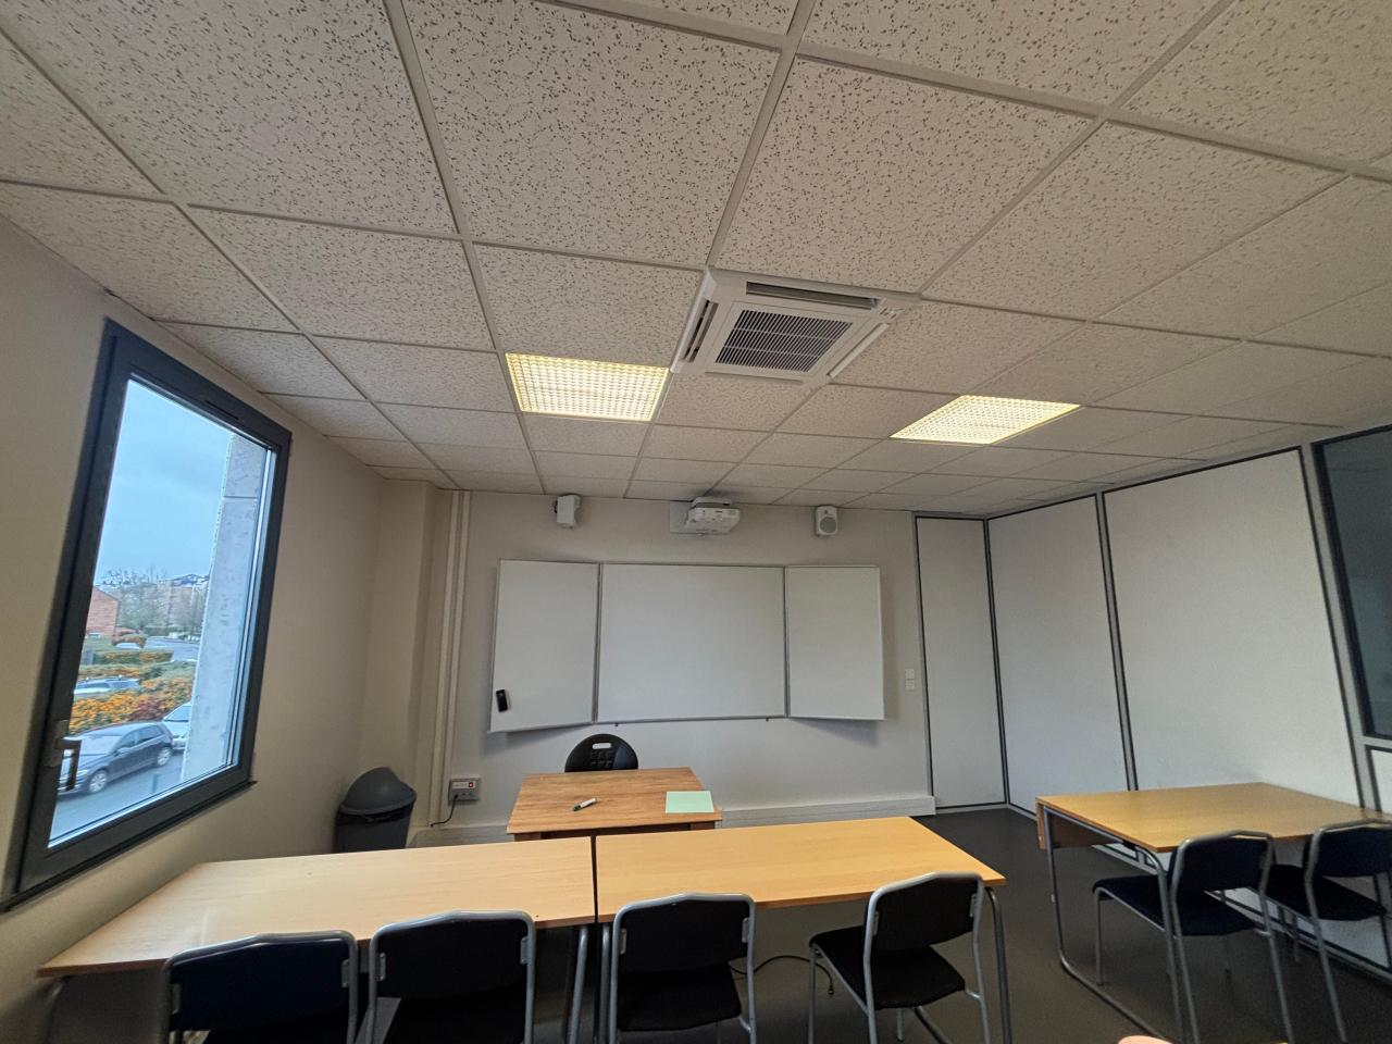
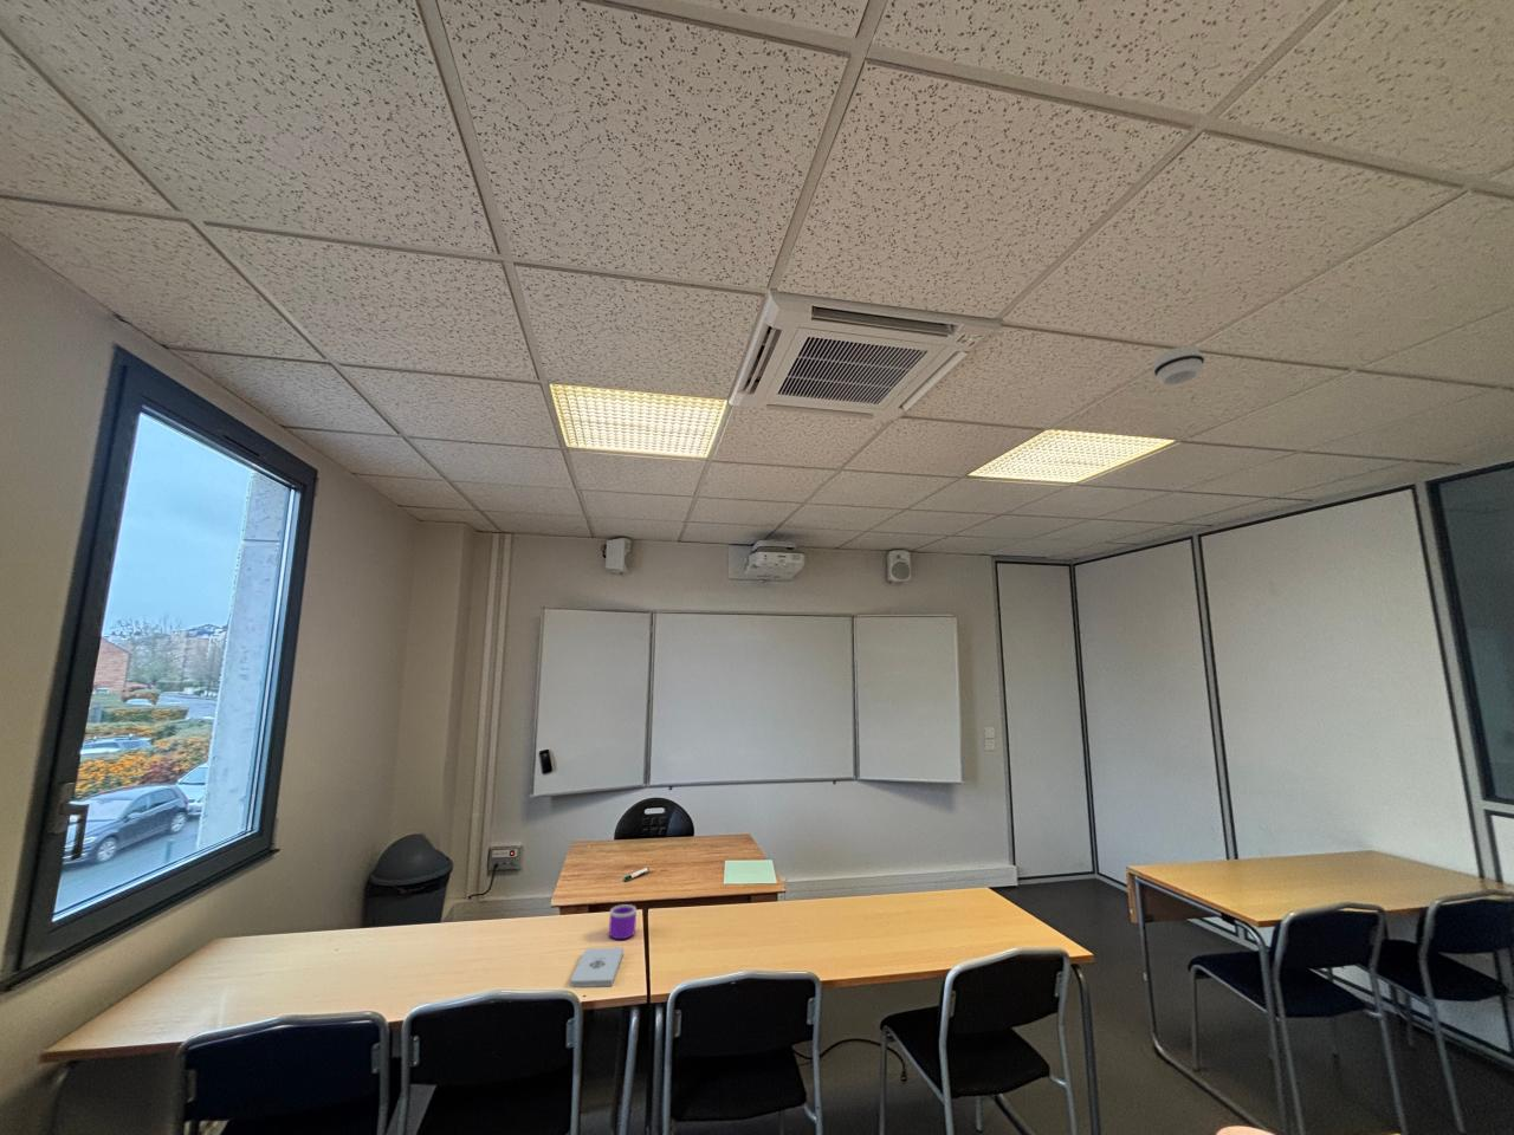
+ smoke detector (1178, 366)
+ notepad (597, 966)
+ mug (622, 920)
